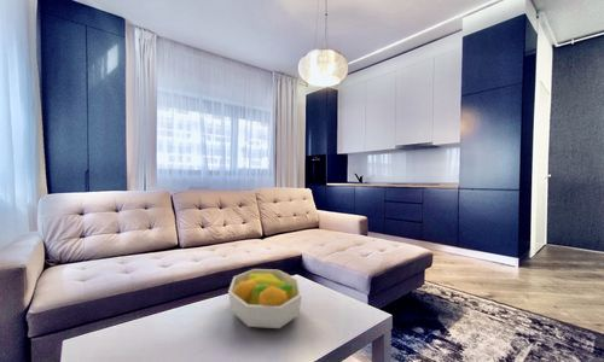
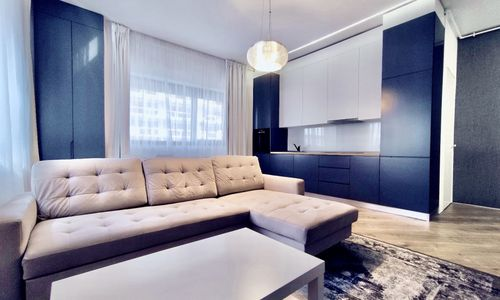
- fruit bowl (265, 291)
